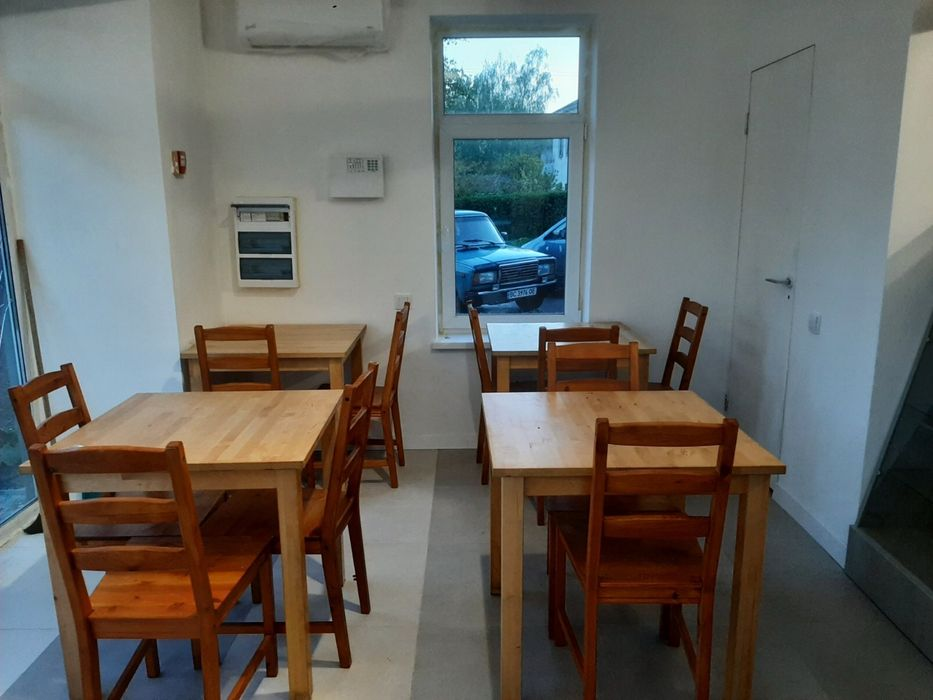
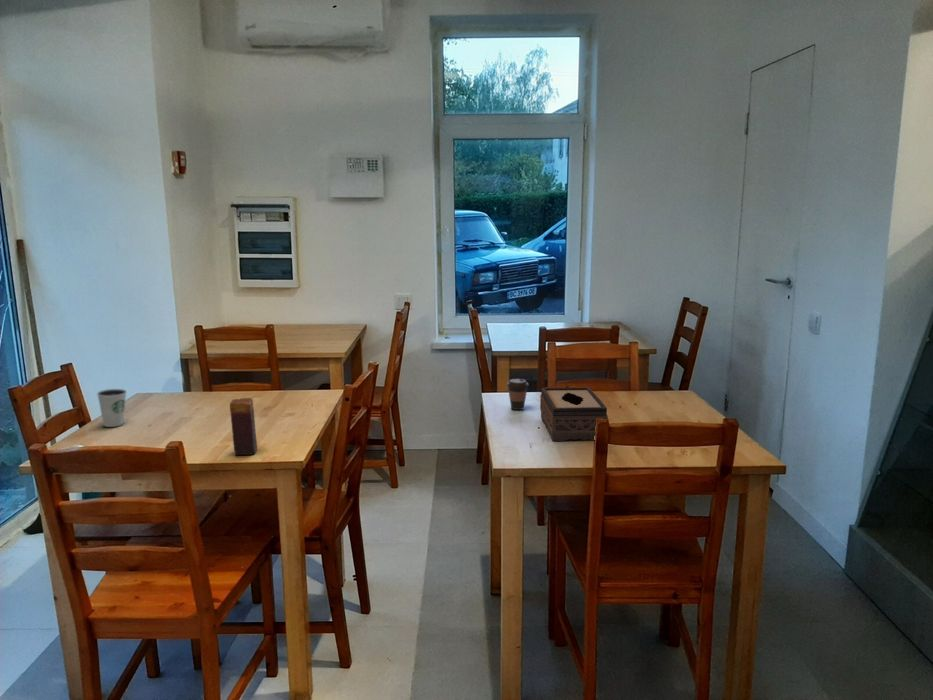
+ coffee cup (517, 394)
+ candle (243, 426)
+ tissue box (571, 412)
+ dixie cup (113, 408)
